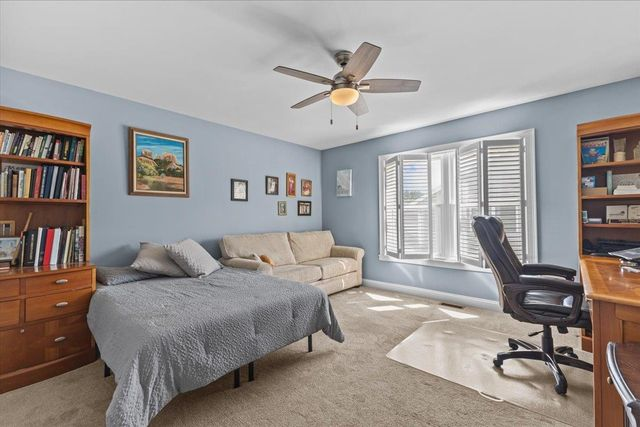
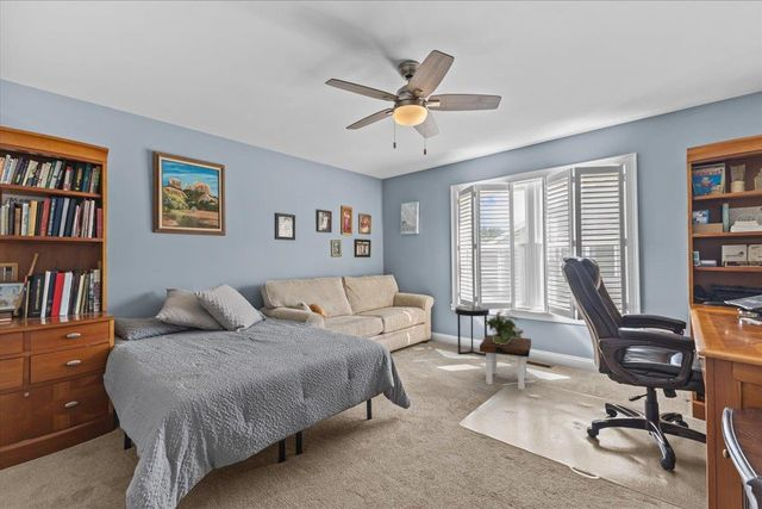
+ potted plant (504, 325)
+ side table (506, 354)
+ side table (471, 330)
